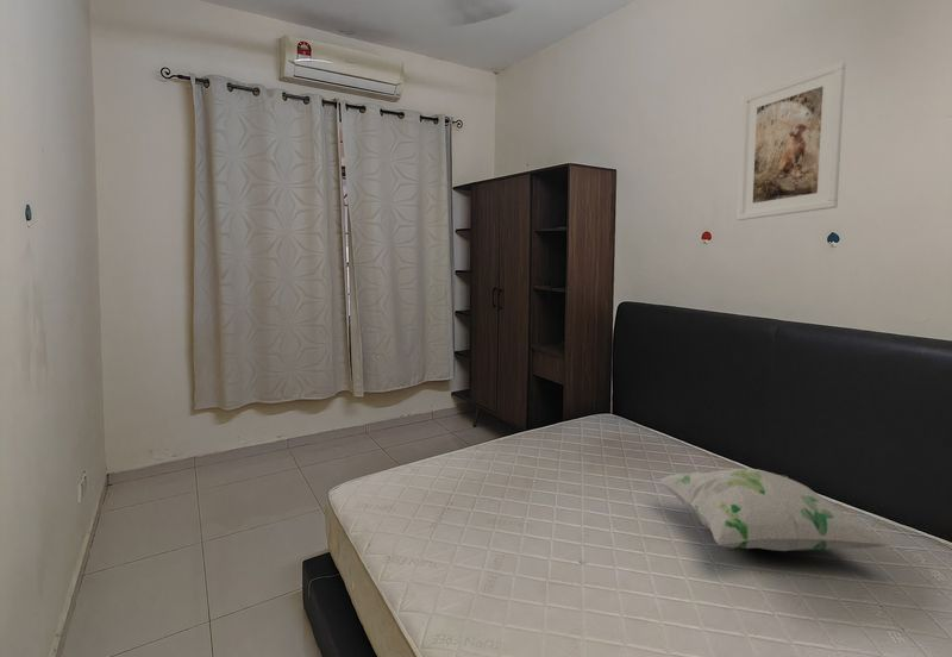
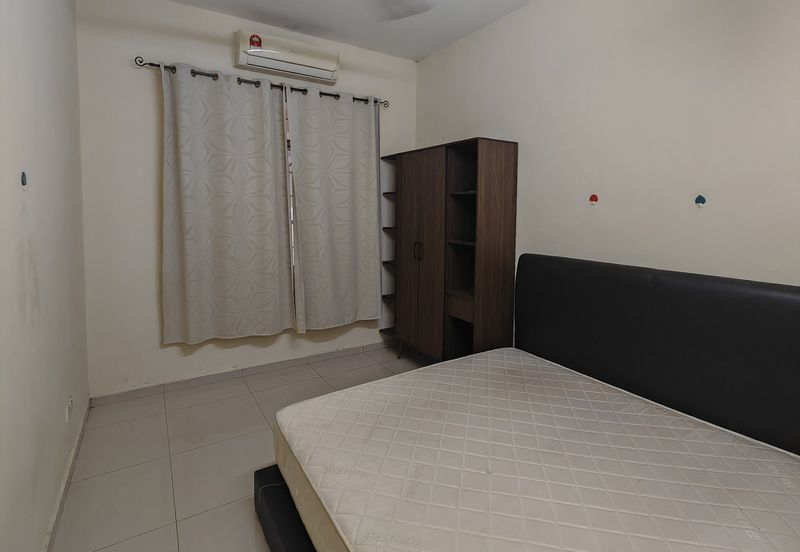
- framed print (785, 148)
- decorative pillow (757, 505)
